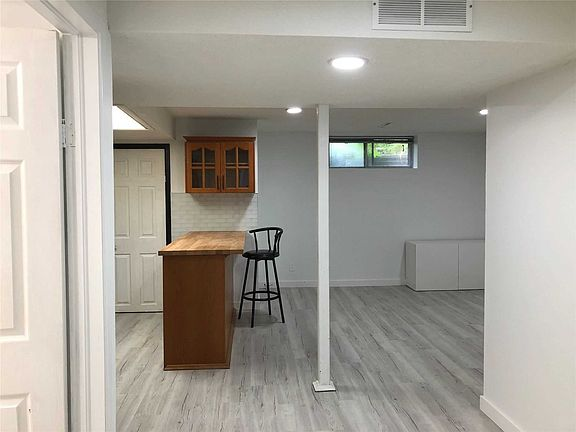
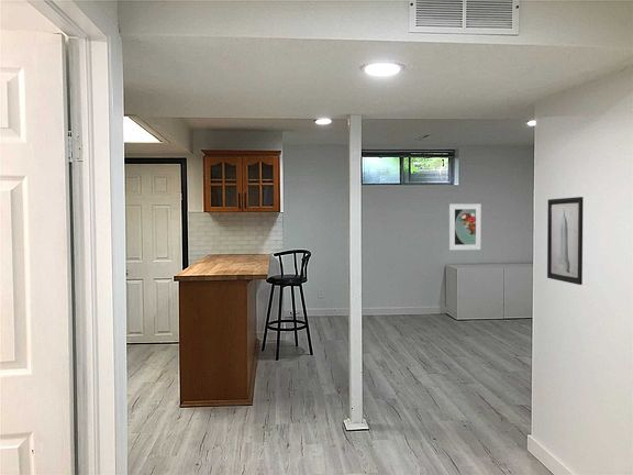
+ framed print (465, 227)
+ wall art (564, 240)
